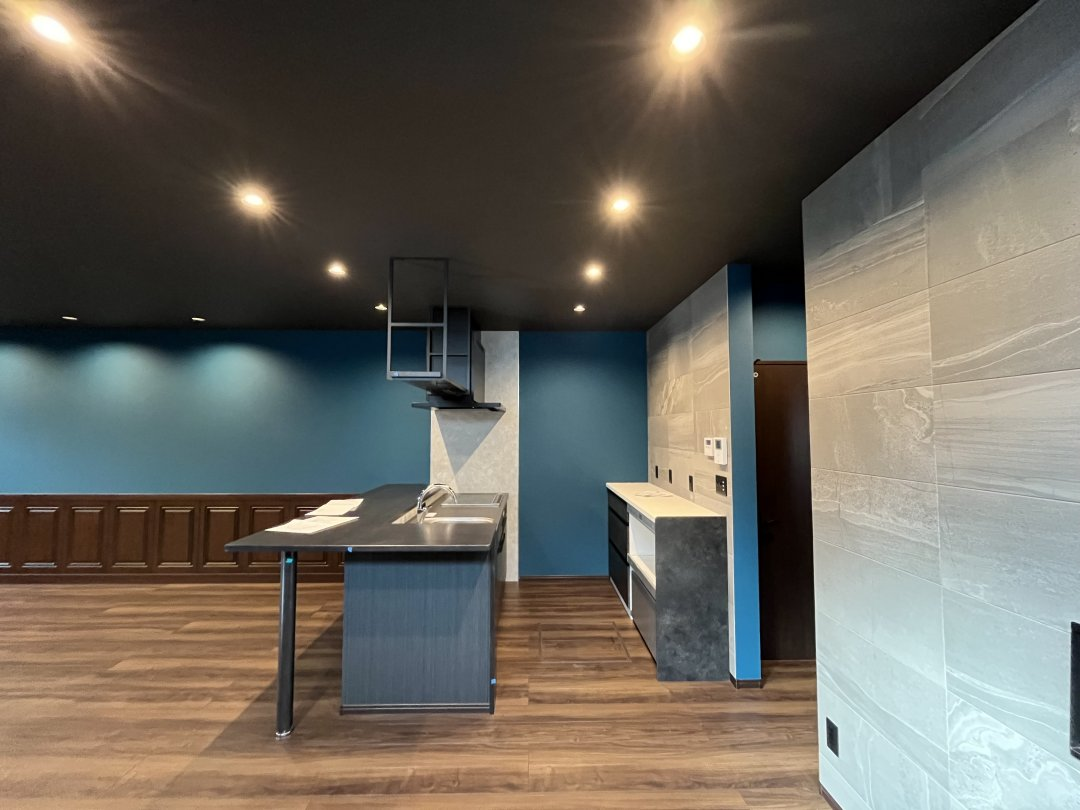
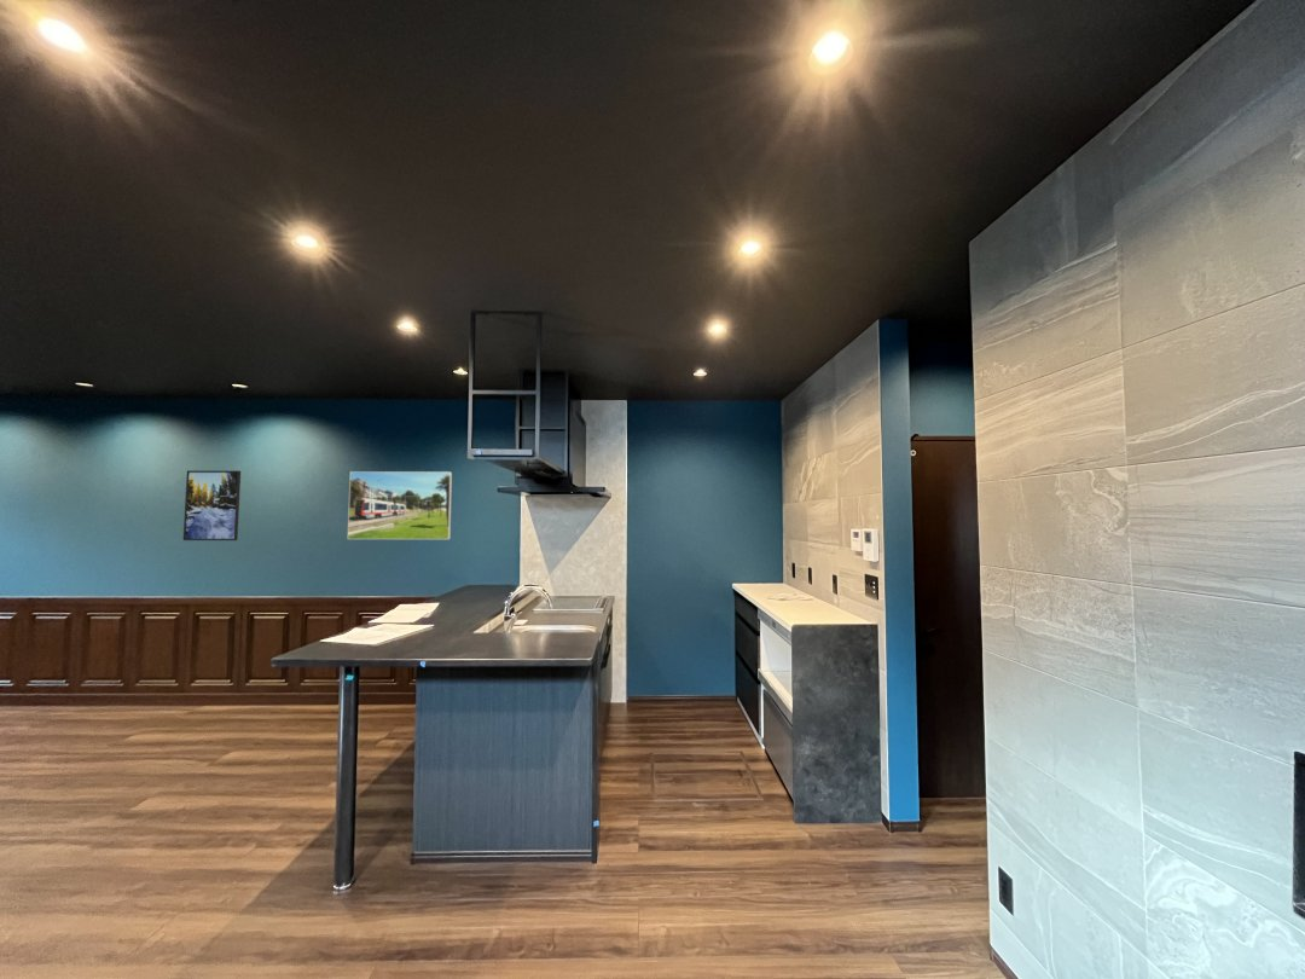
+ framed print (211, 505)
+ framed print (400, 505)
